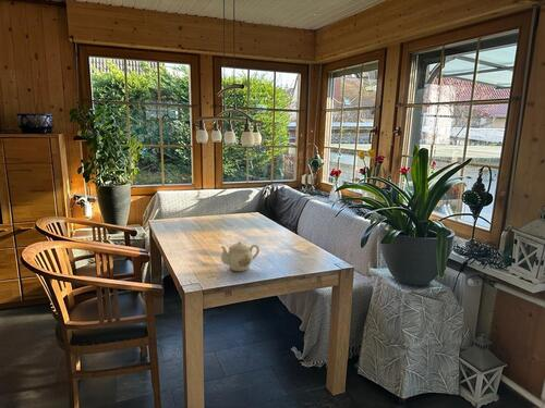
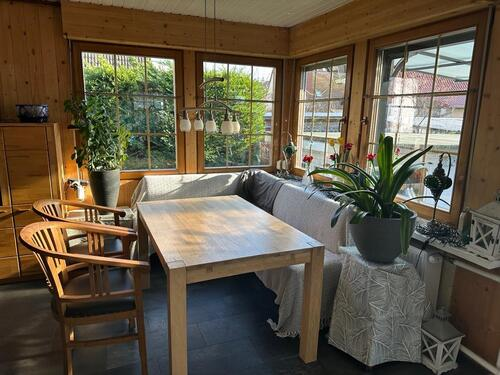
- teapot (240, 255)
